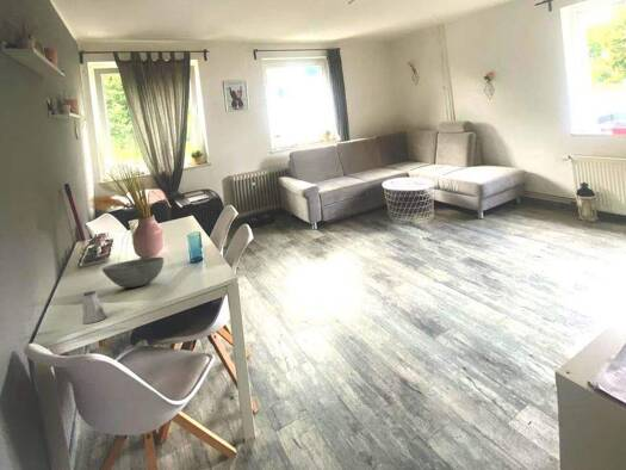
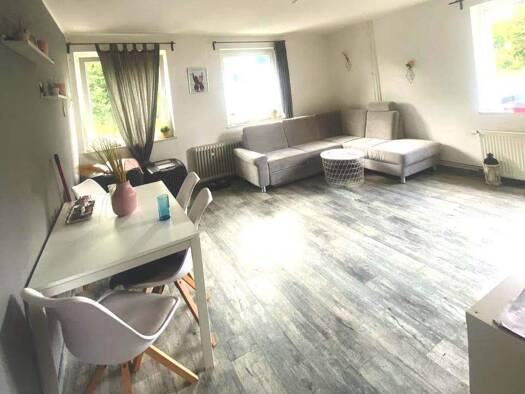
- saltshaker (92, 305)
- bowl (135, 273)
